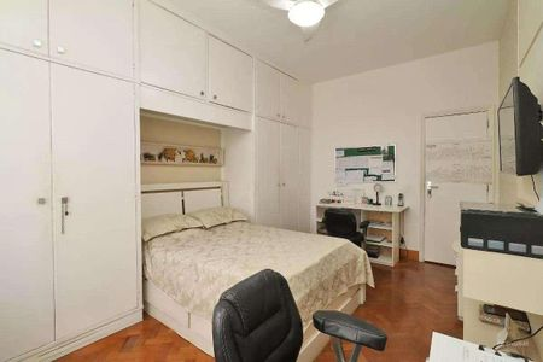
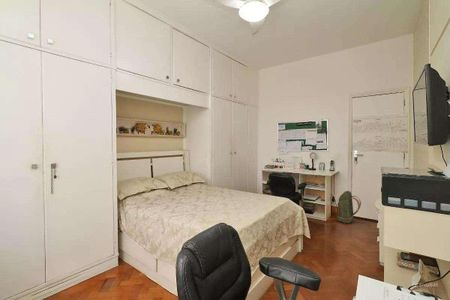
+ backpack (348, 206)
